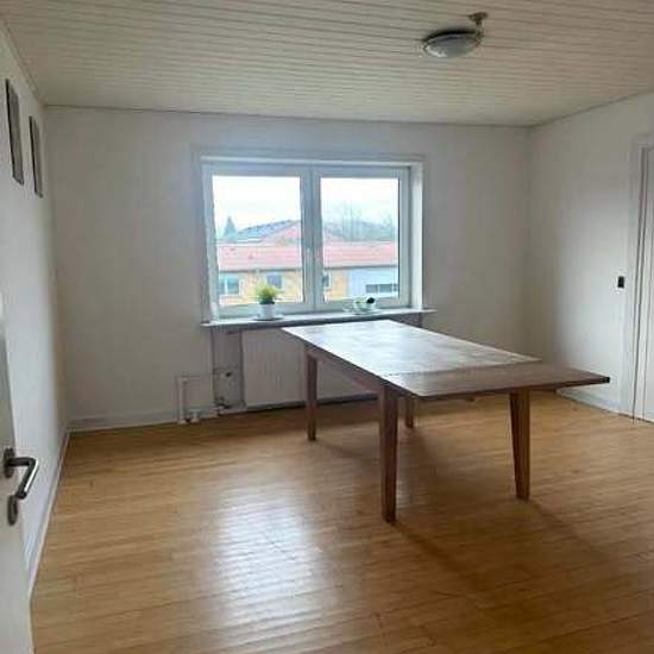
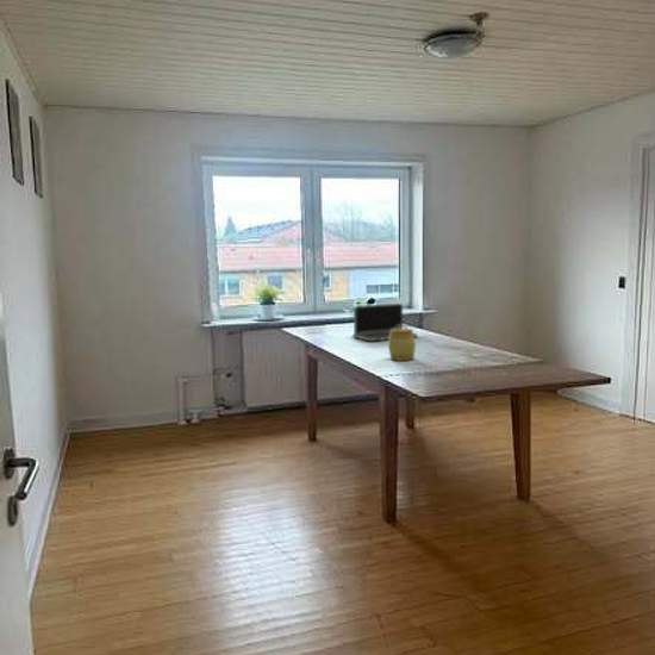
+ laptop (382, 320)
+ jar (401, 341)
